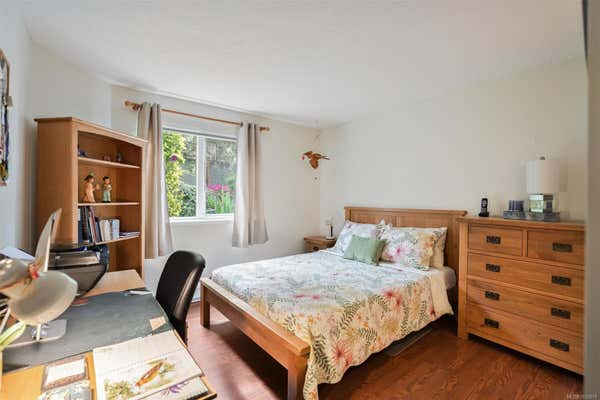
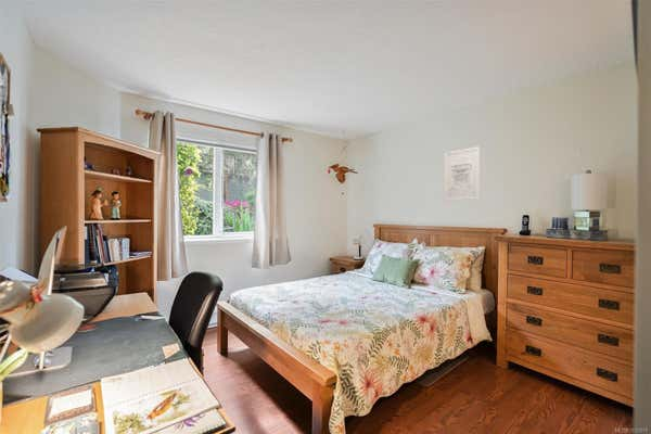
+ wall art (460, 175)
